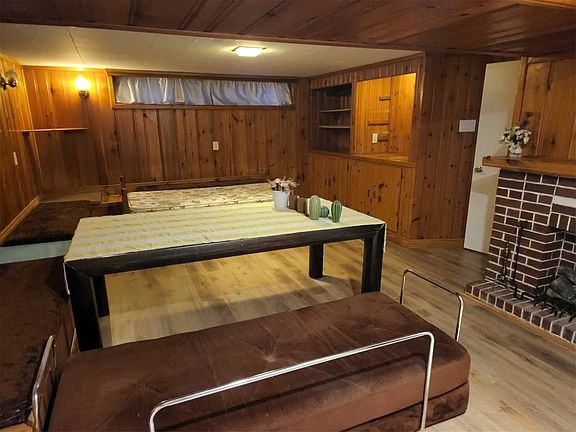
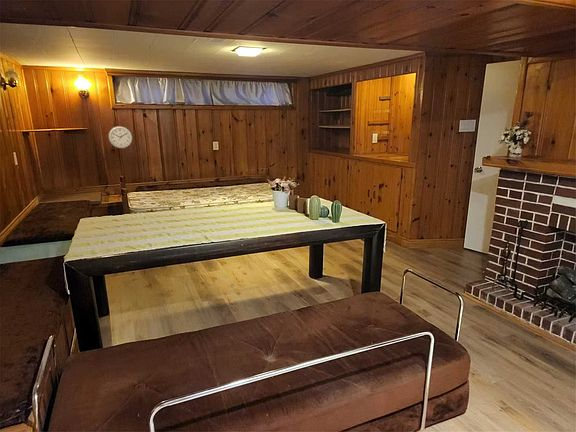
+ wall clock (120, 137)
